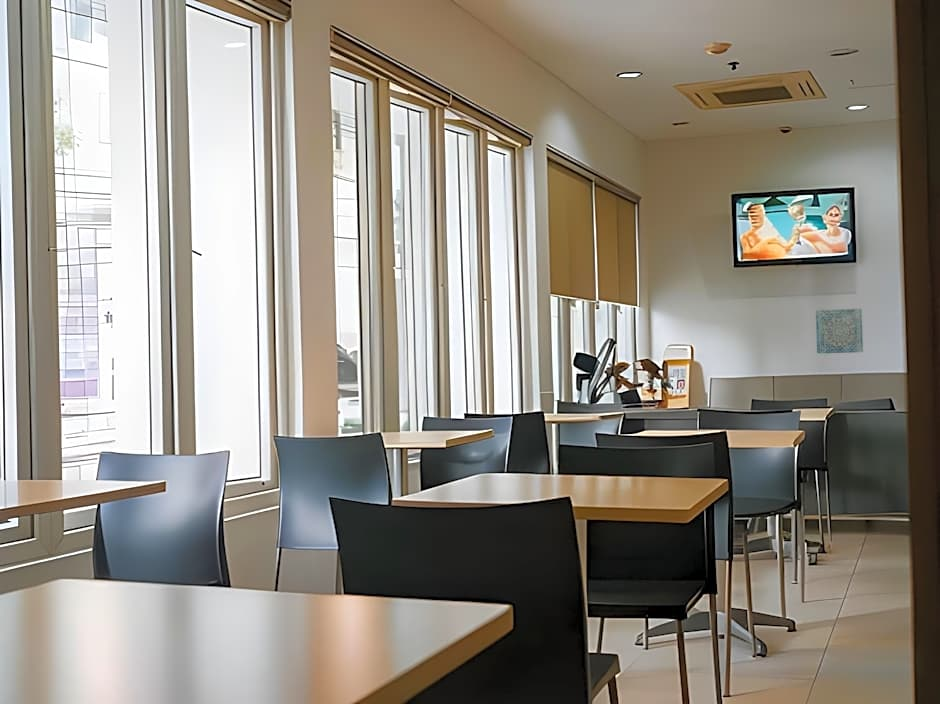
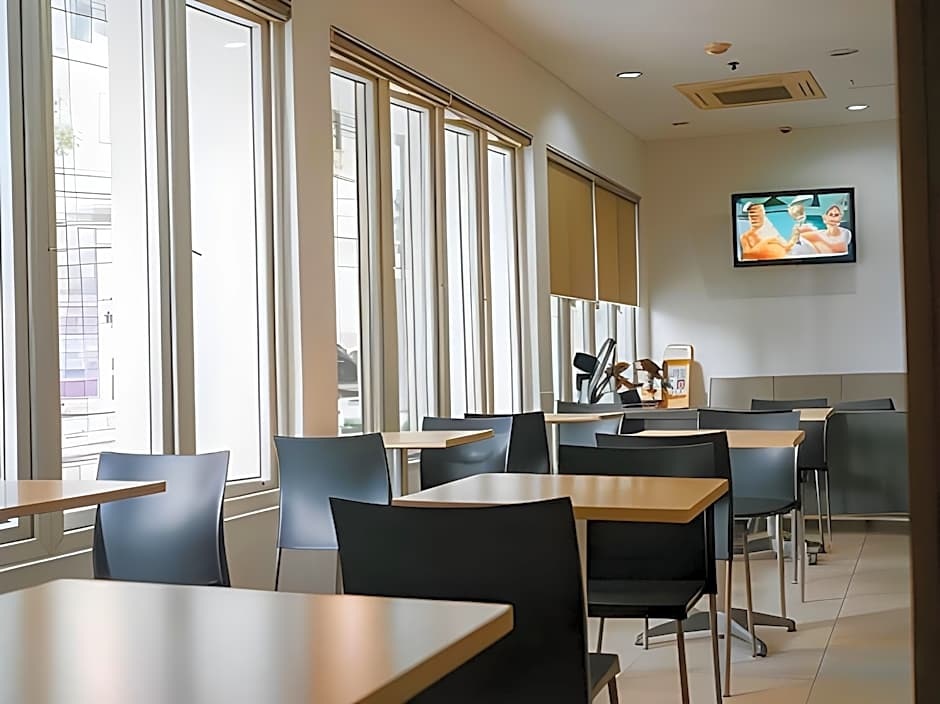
- wall art (839, 331)
